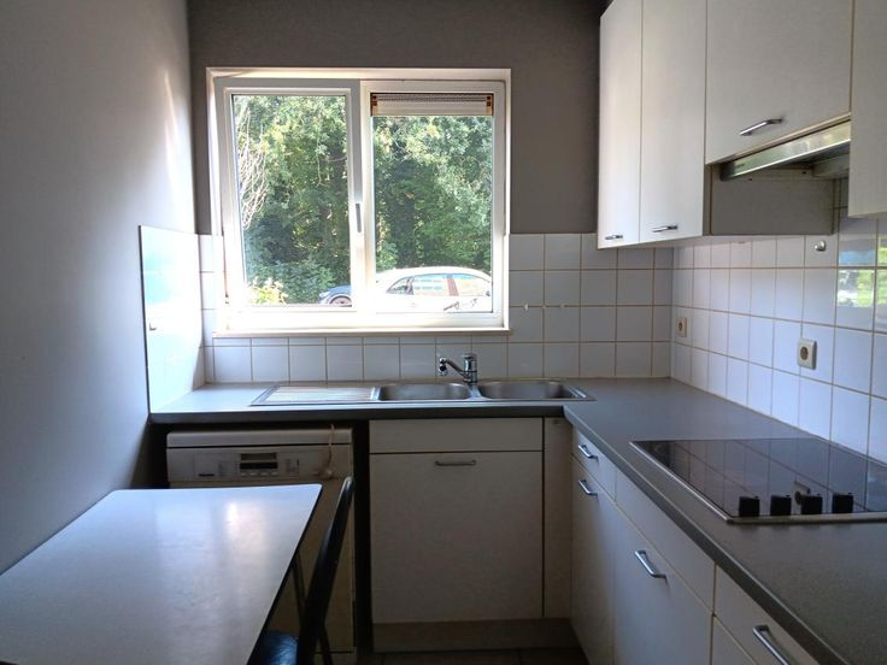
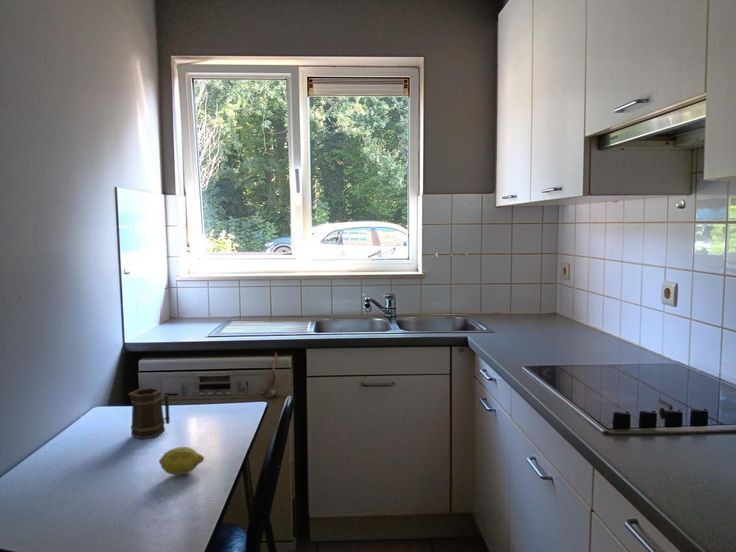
+ fruit (181, 460)
+ mug (149, 412)
